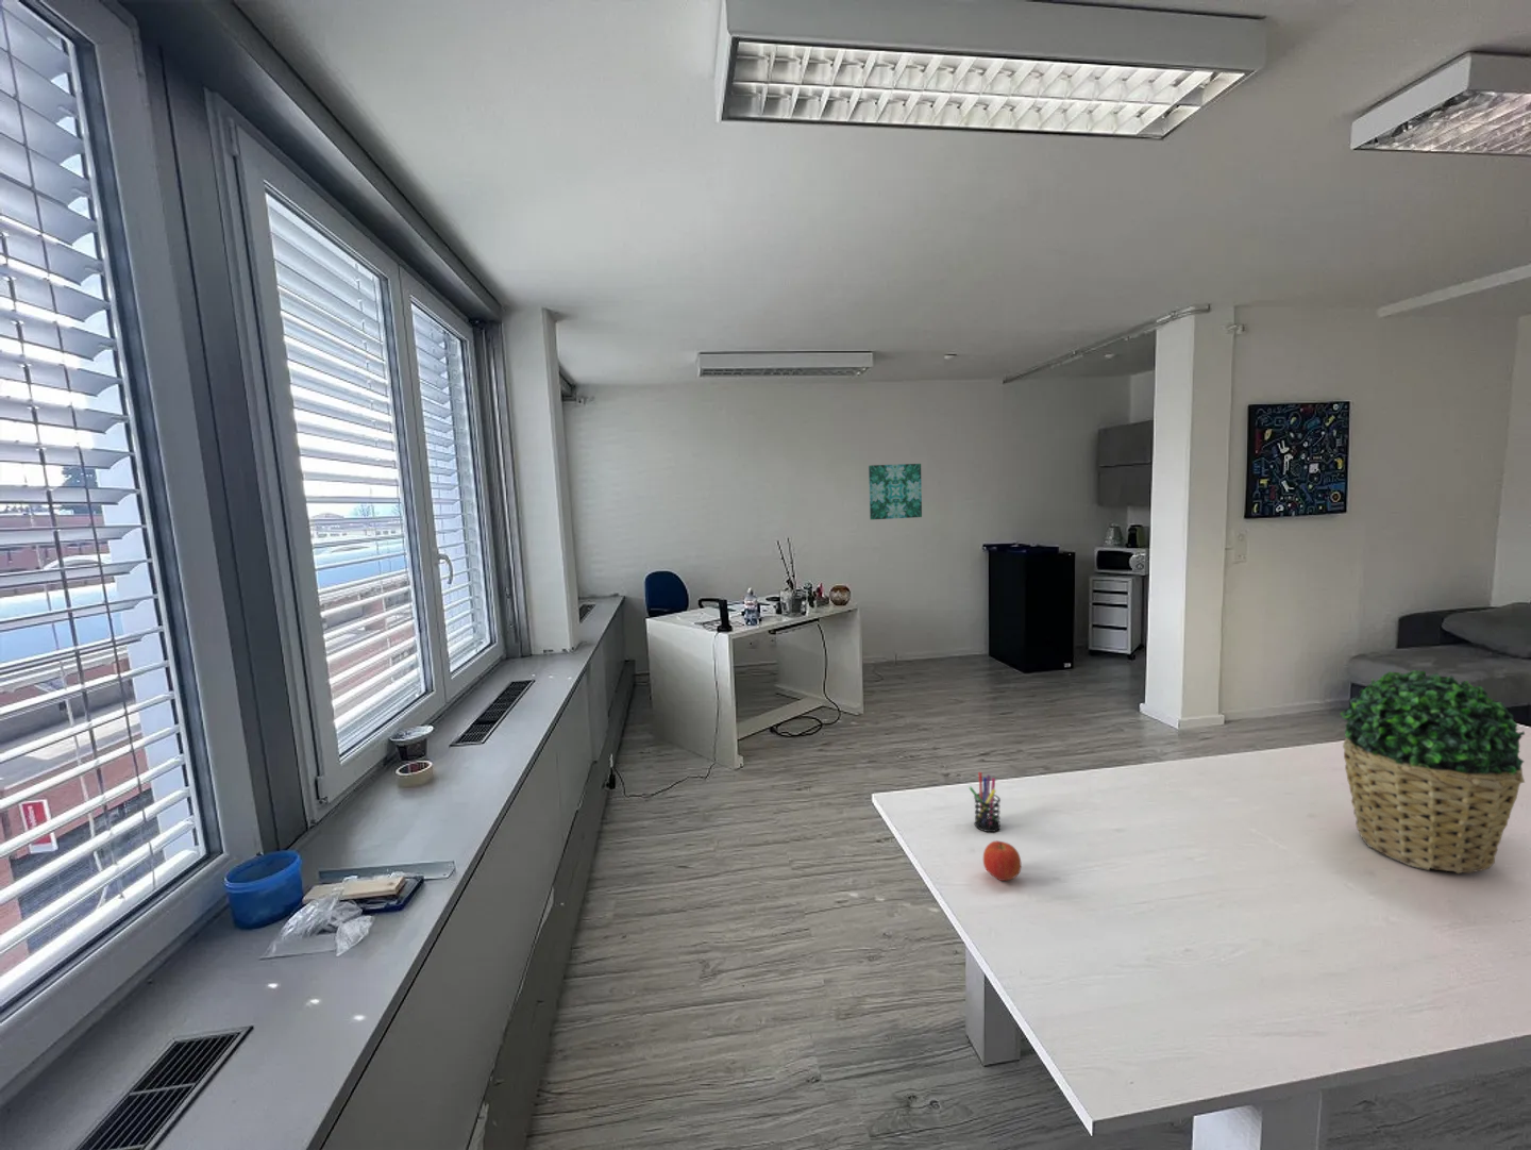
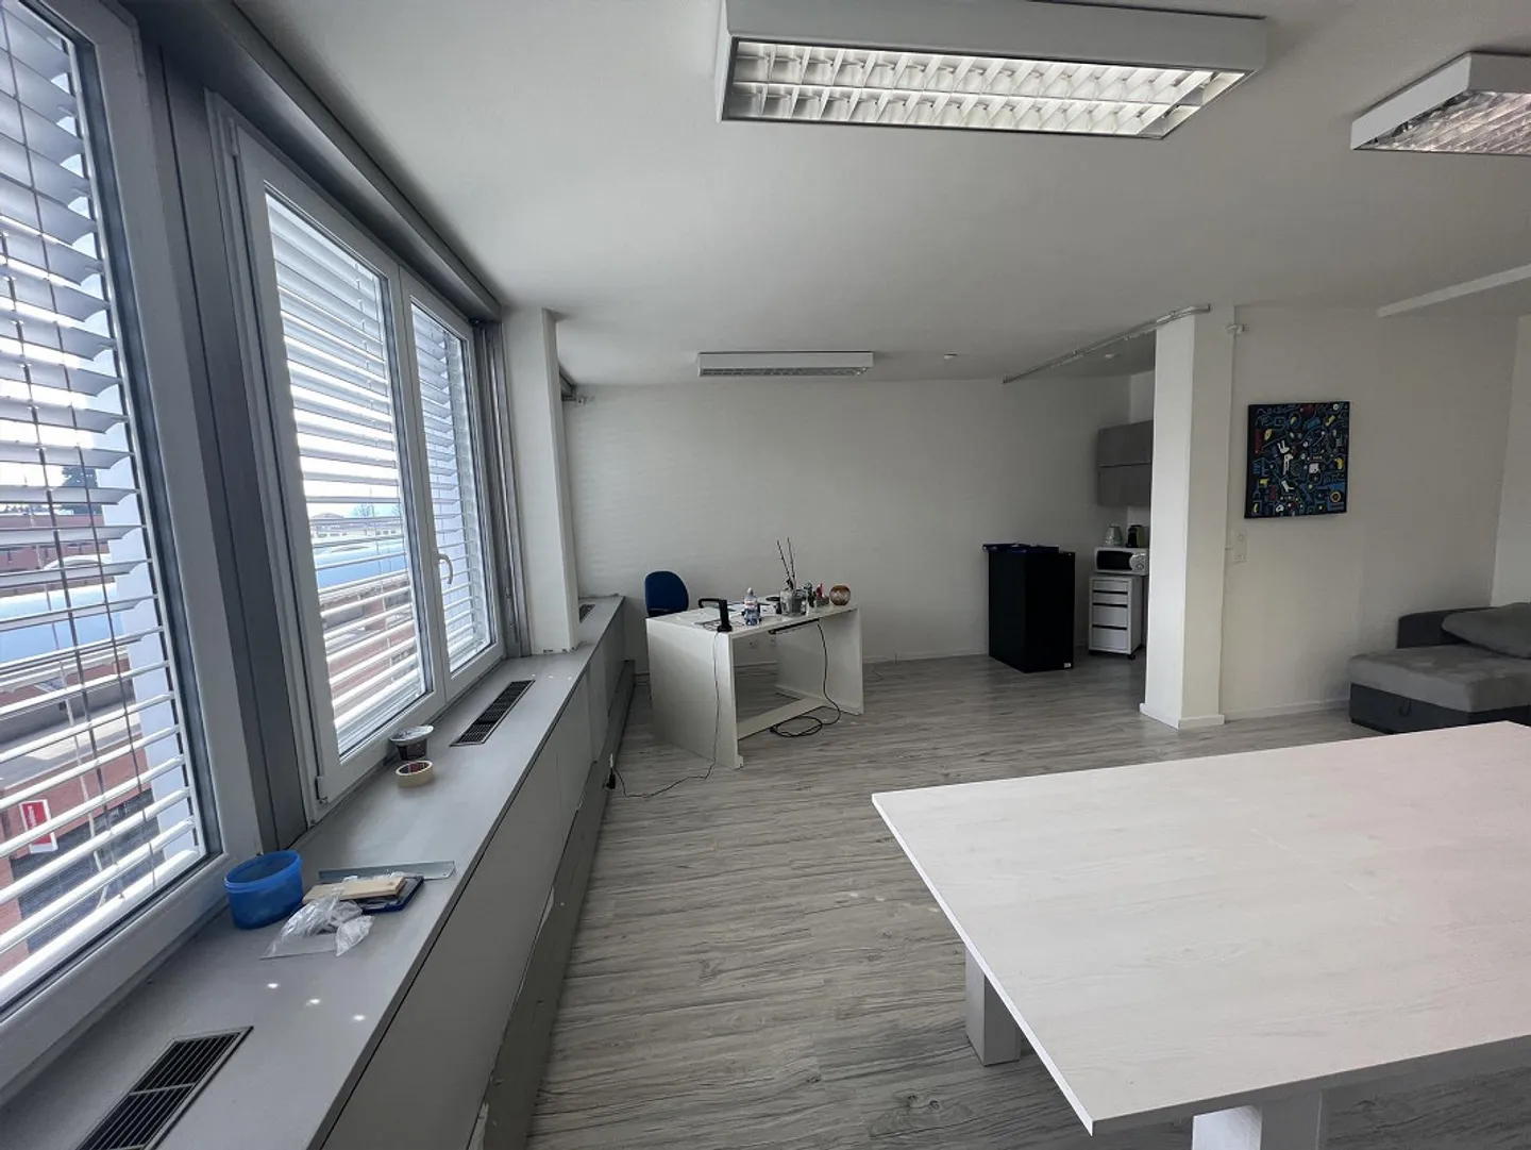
- wall art (895, 492)
- pen holder (984, 801)
- apple (1001, 860)
- potted plant (1425, 762)
